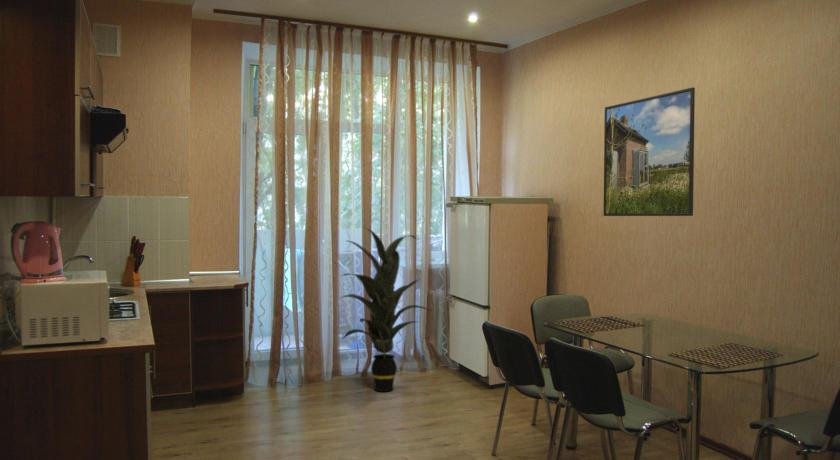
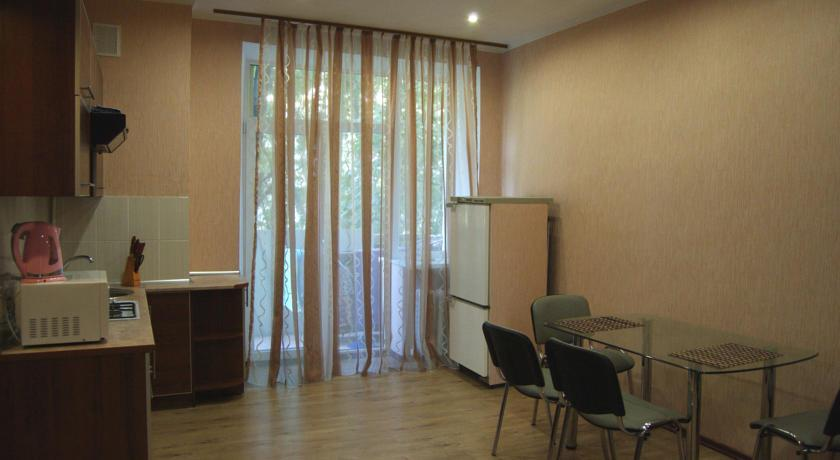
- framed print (645, 157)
- indoor plant (377, 308)
